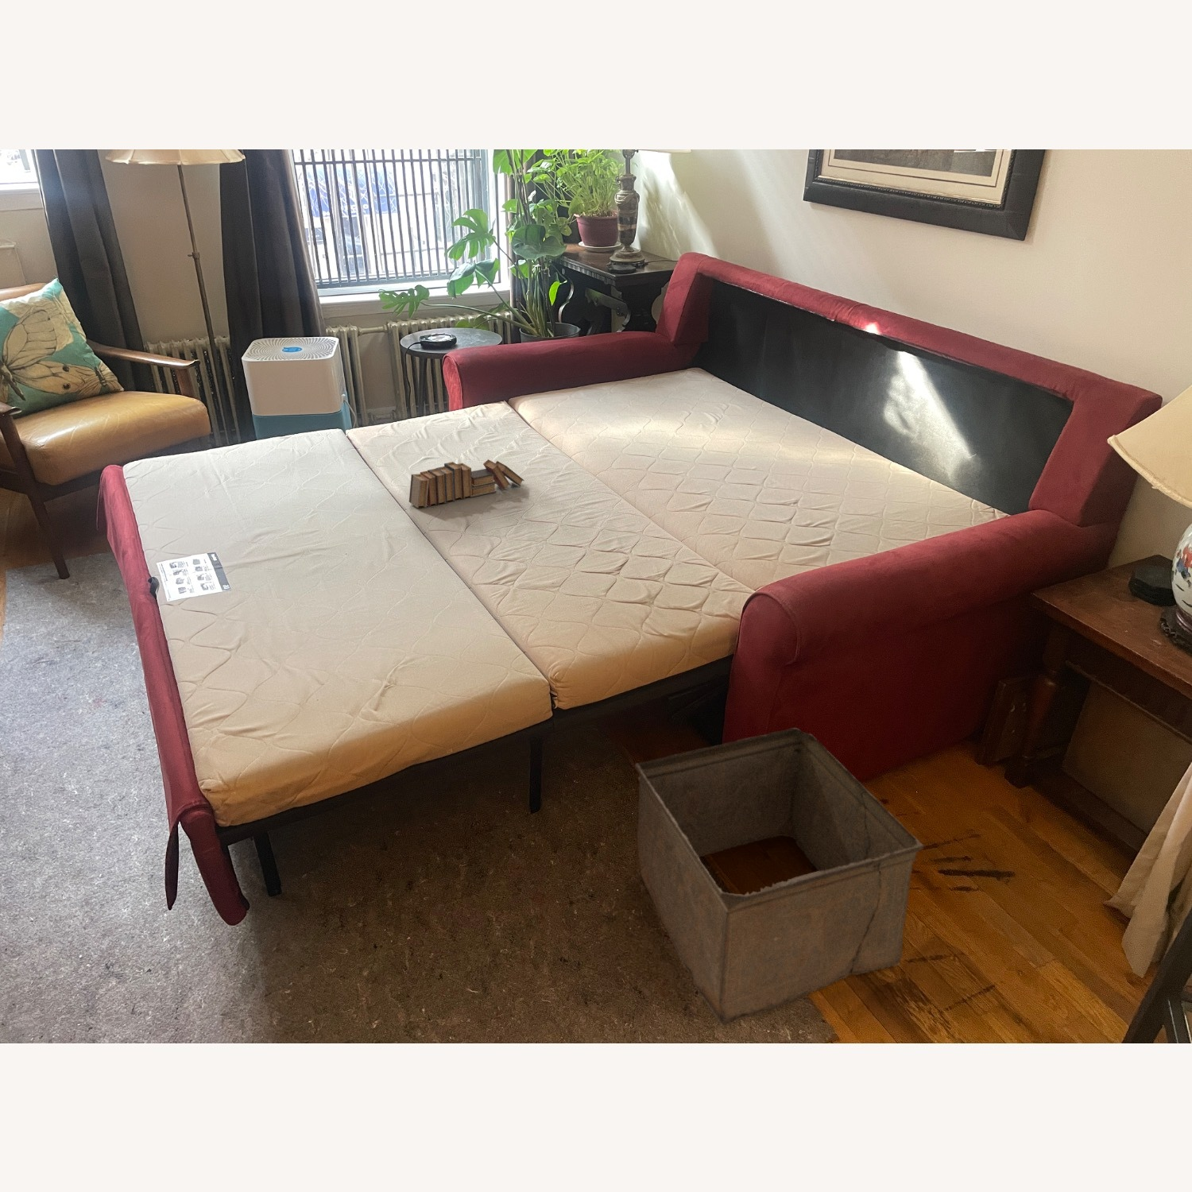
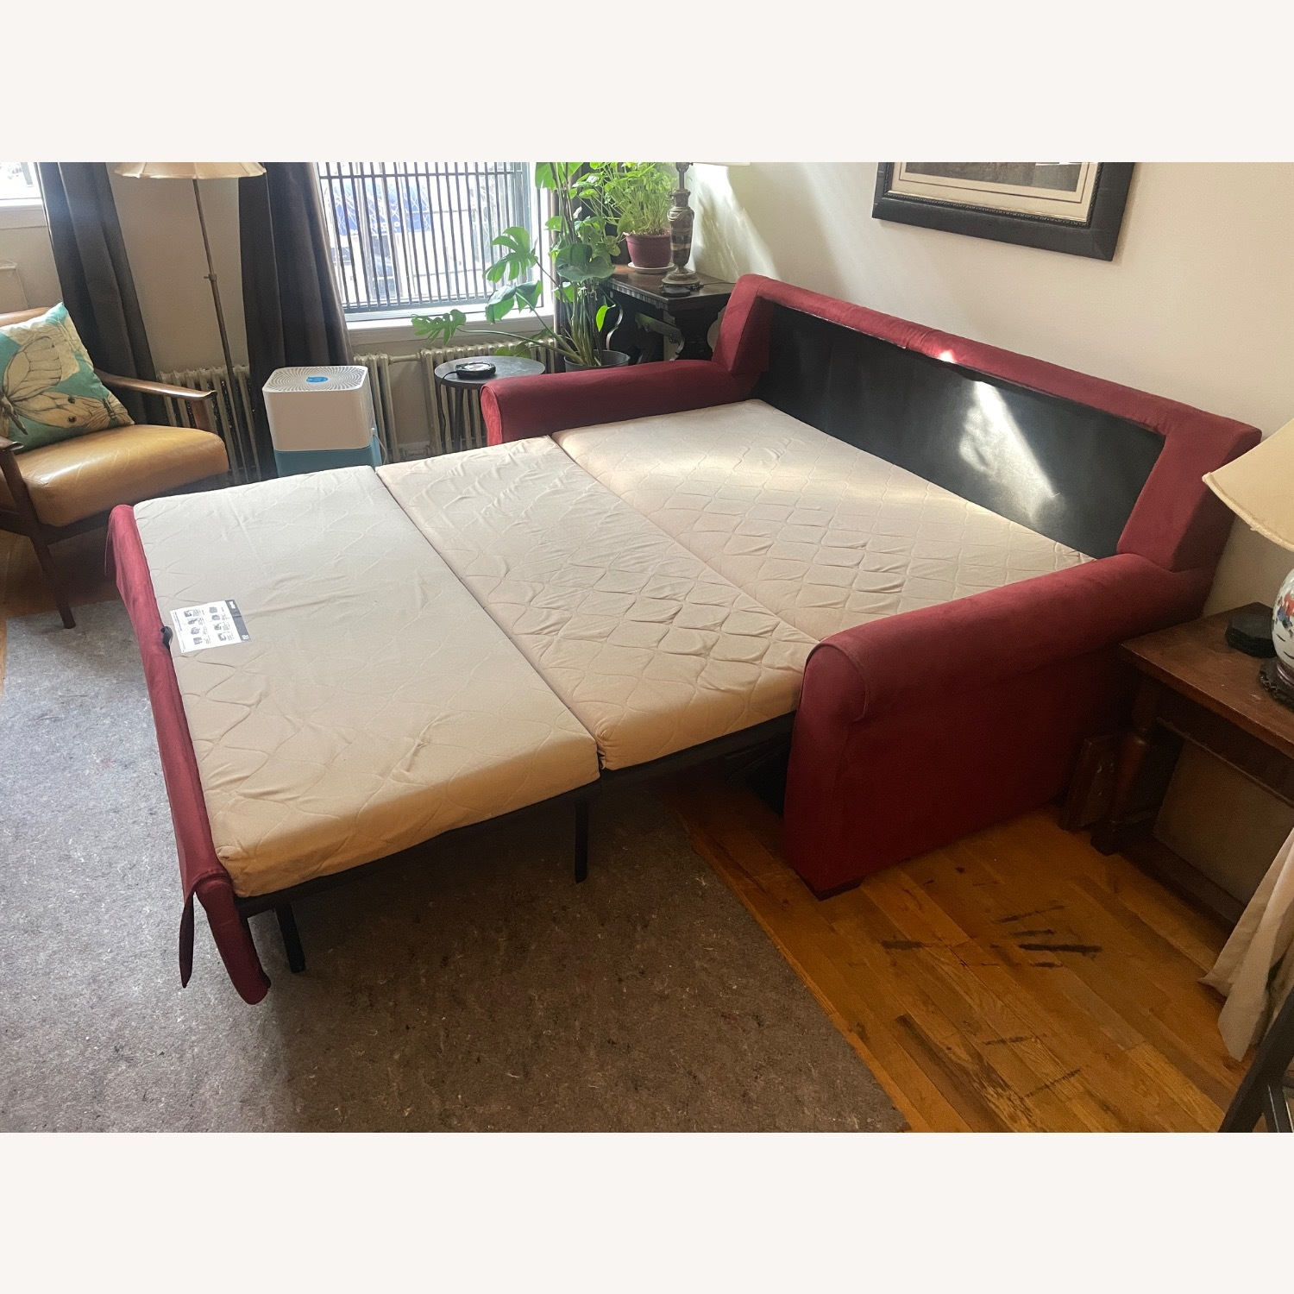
- book (467, 478)
- storage bin (773, 883)
